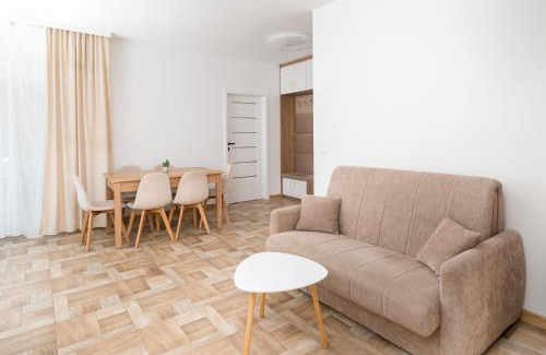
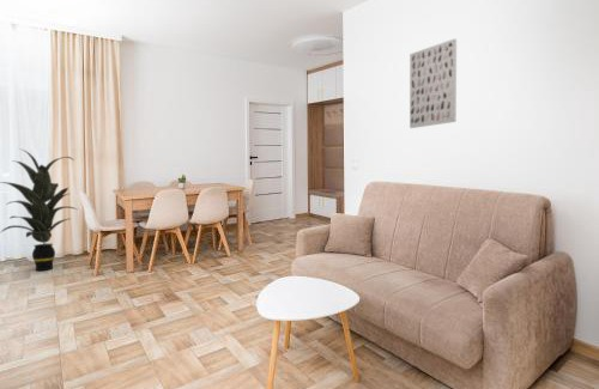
+ indoor plant (36, 209)
+ wall art (431, 86)
